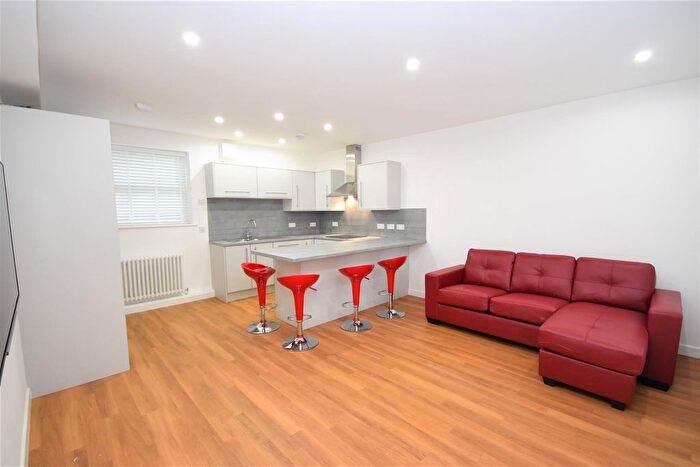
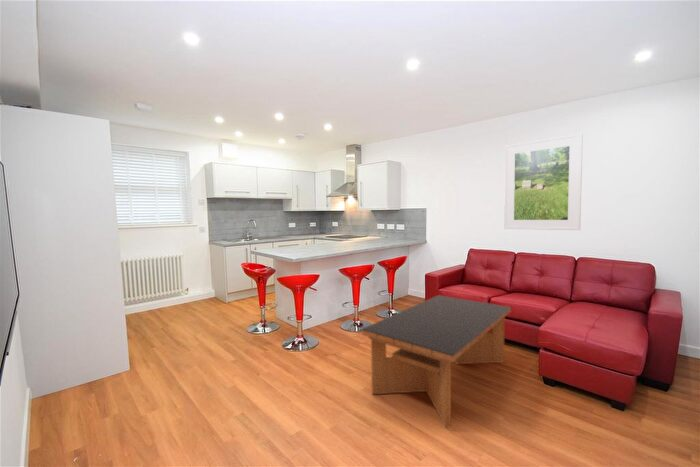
+ coffee table (443, 346)
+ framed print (540, 185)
